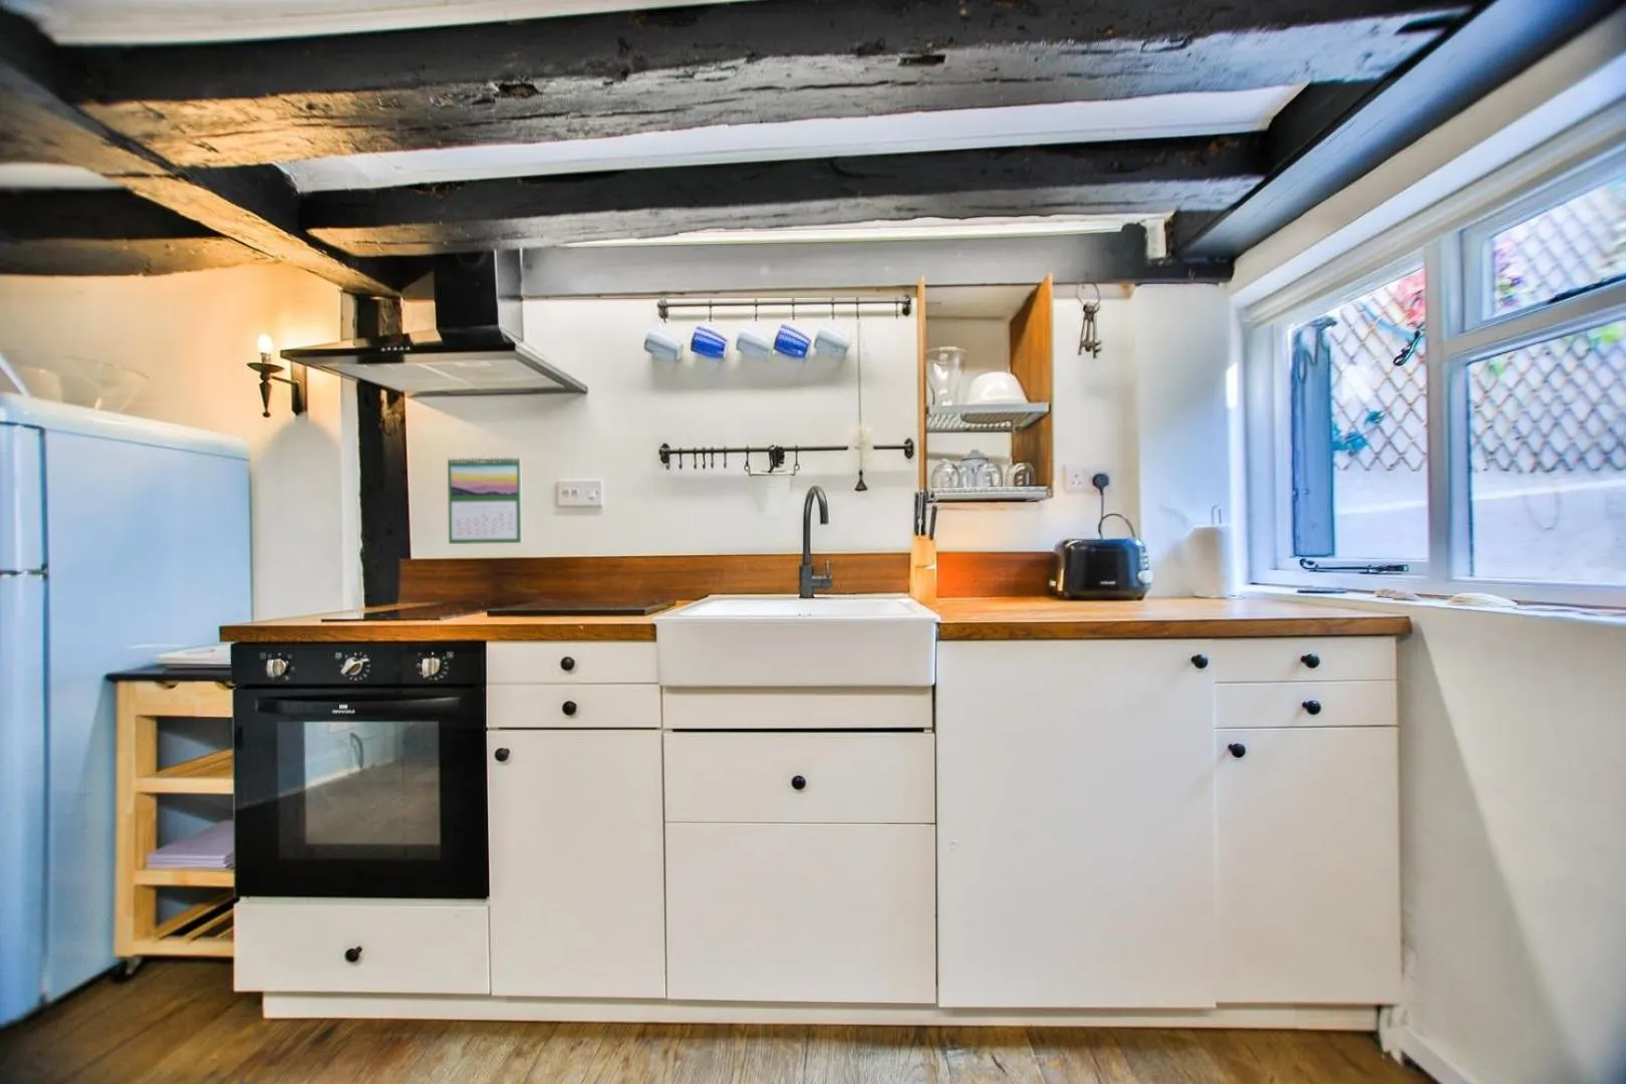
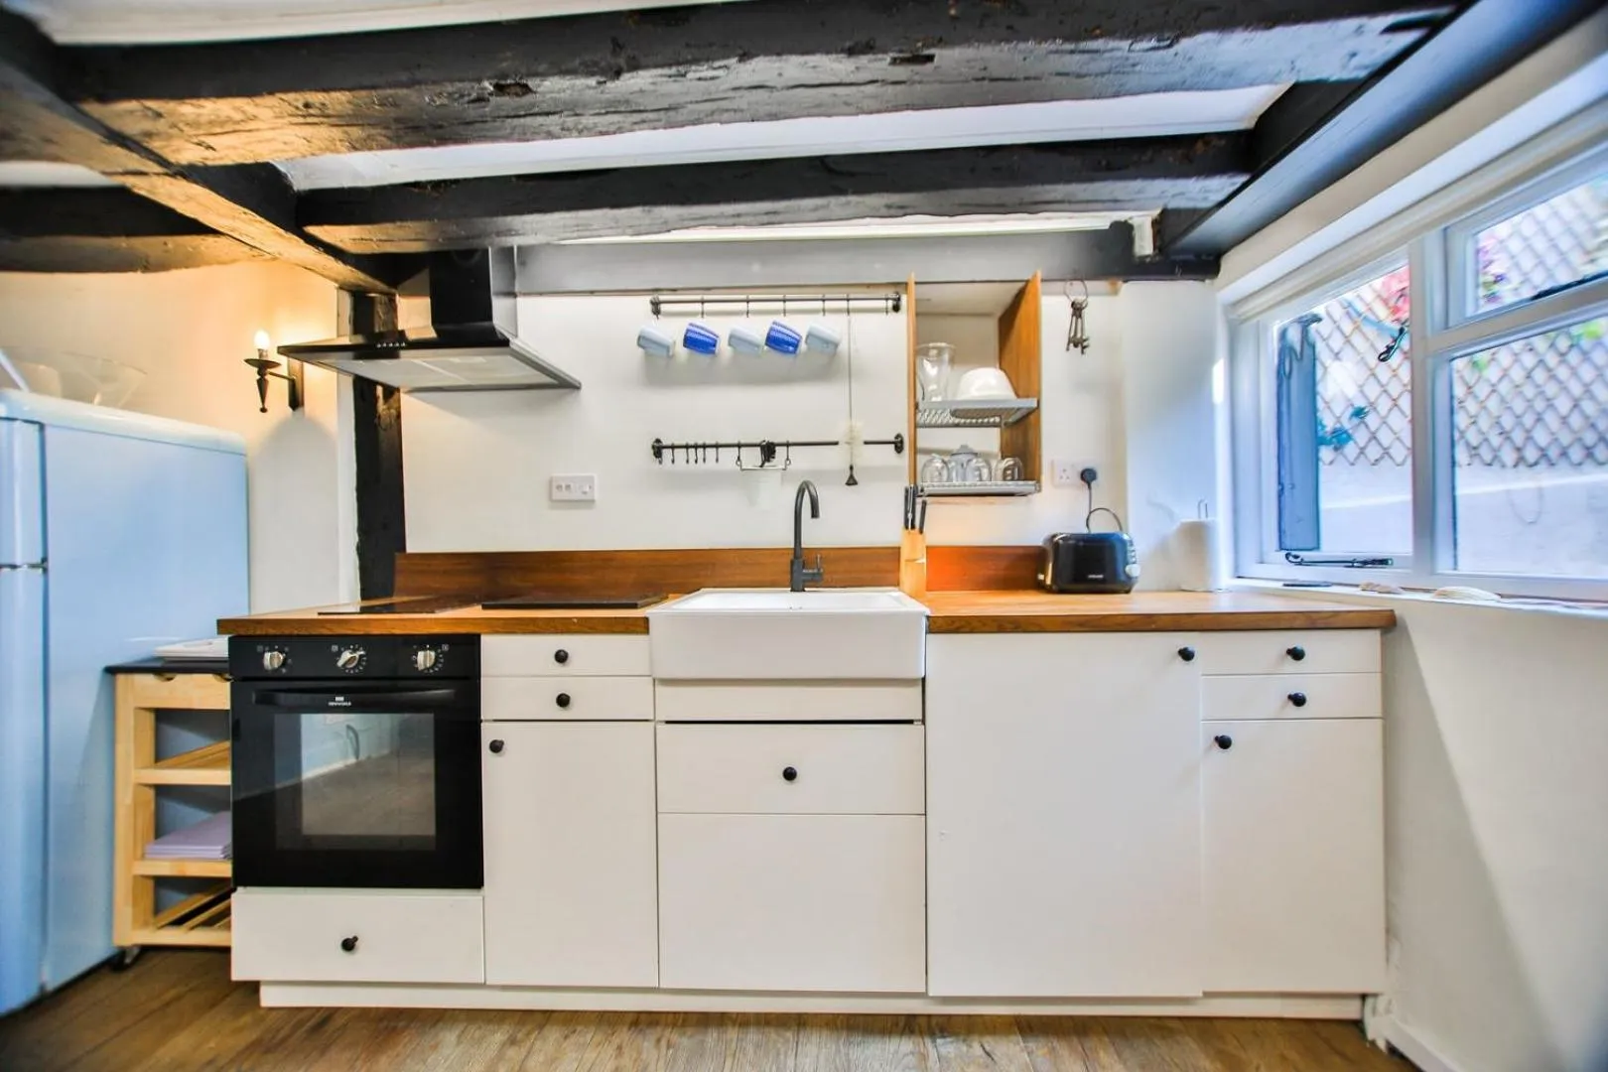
- calendar (485, 498)
